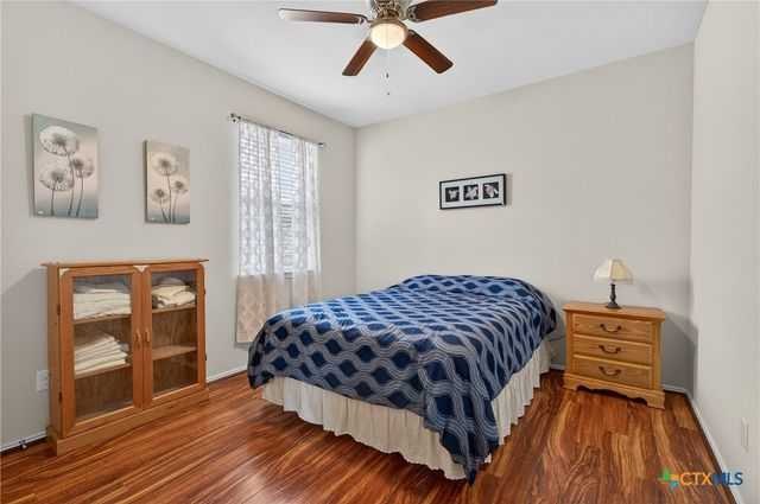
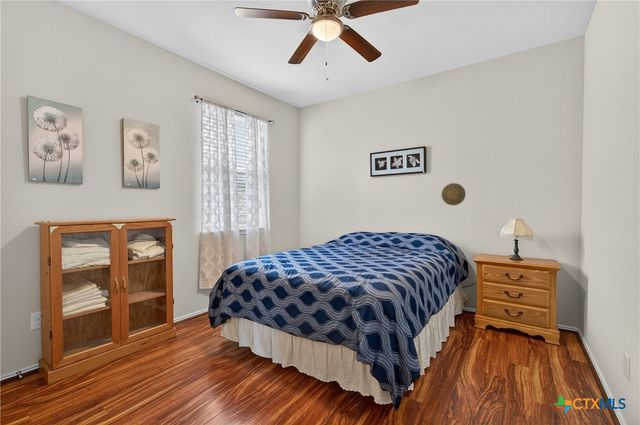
+ decorative plate (453, 194)
